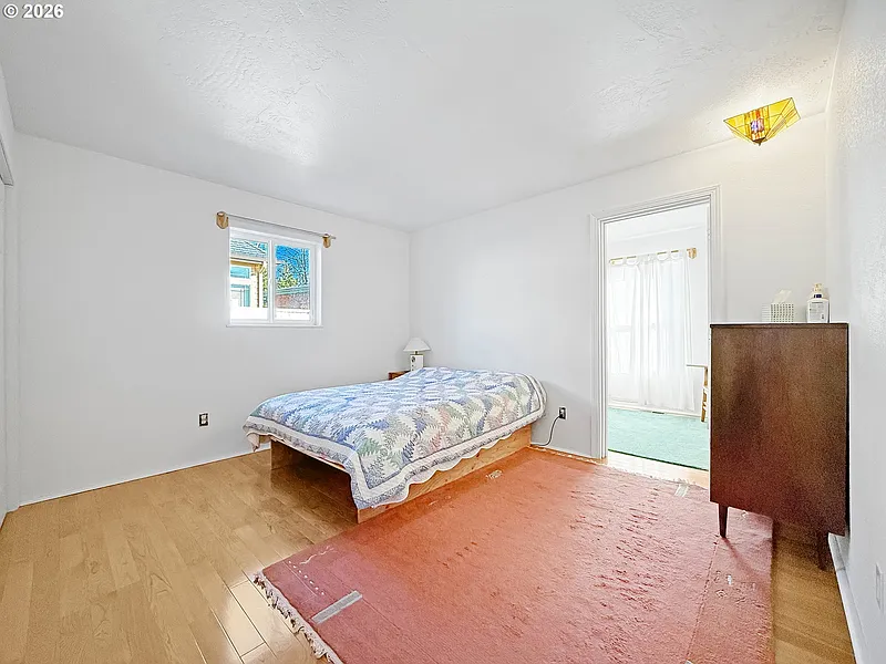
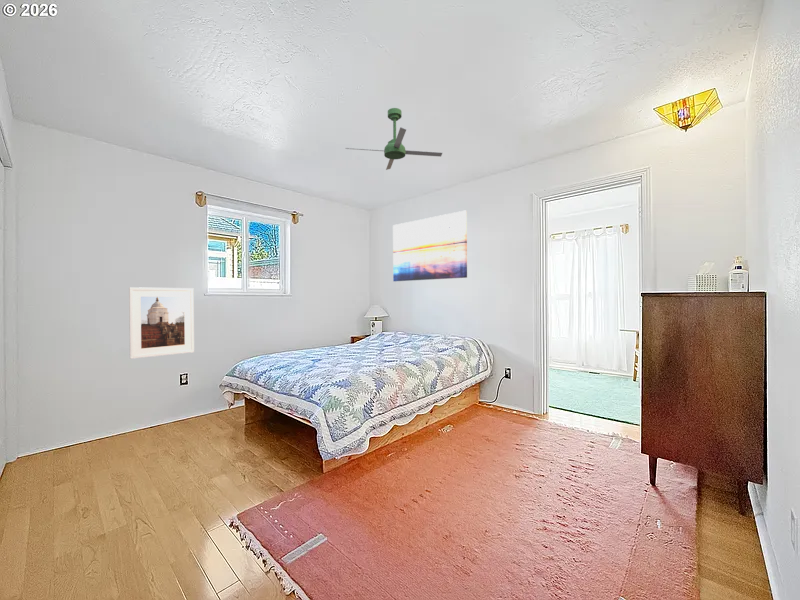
+ ceiling fan (394, 133)
+ wall art (426, 249)
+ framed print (163, 321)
